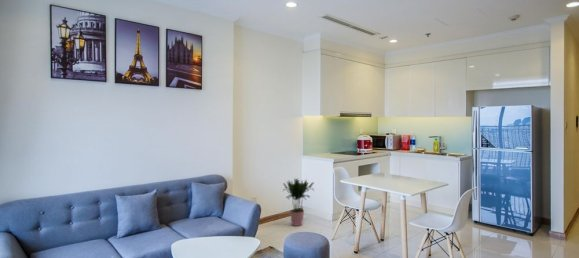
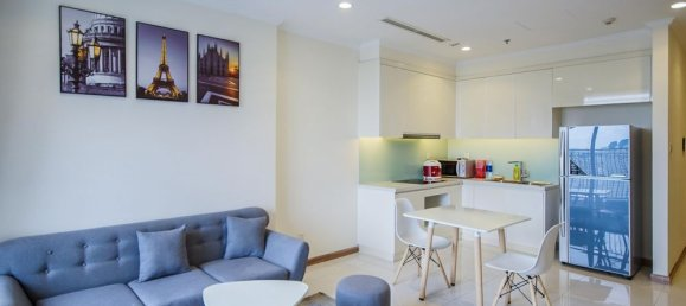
- potted plant (295, 200)
